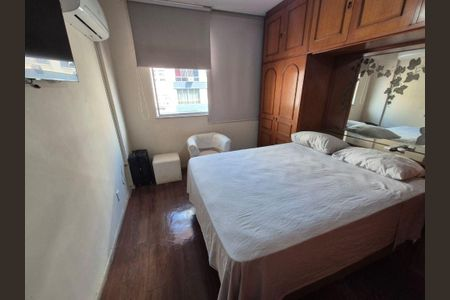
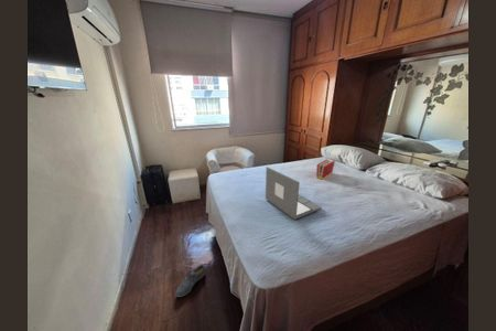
+ laptop (292, 188)
+ shoe (190, 279)
+ book (325, 169)
